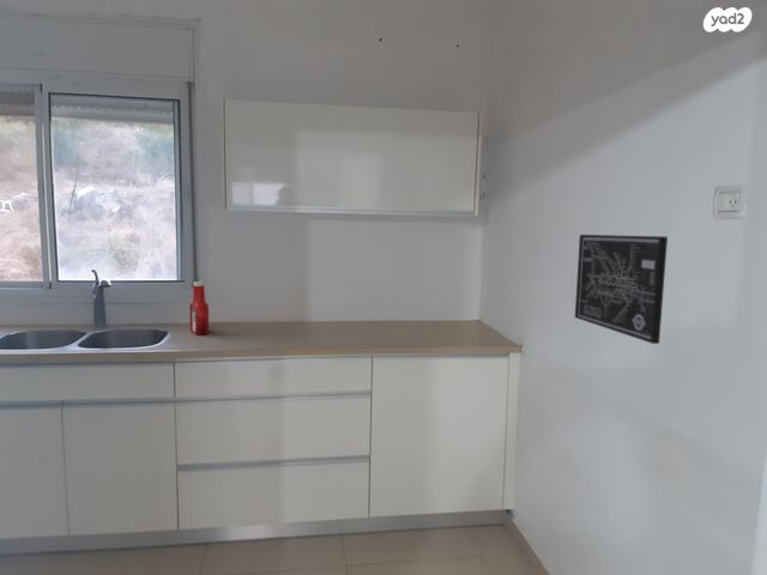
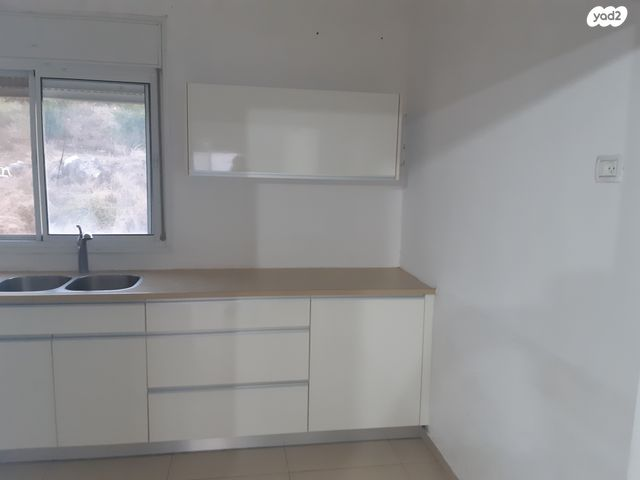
- soap bottle (199, 307)
- wall art (615, 282)
